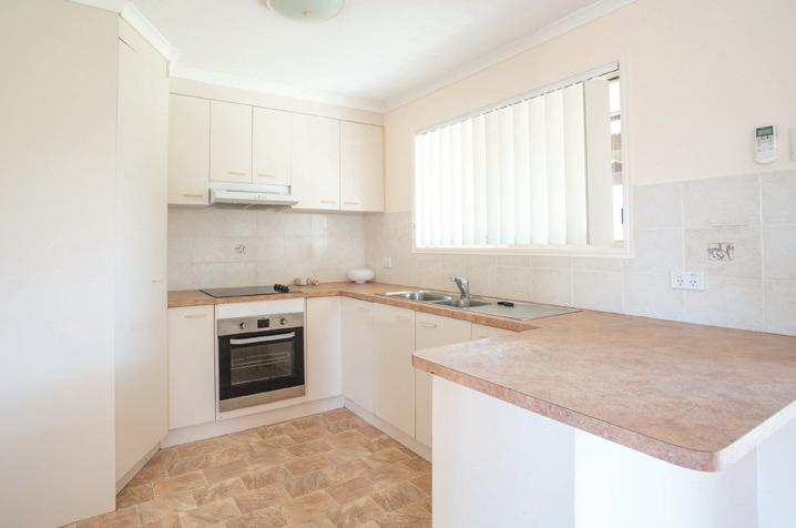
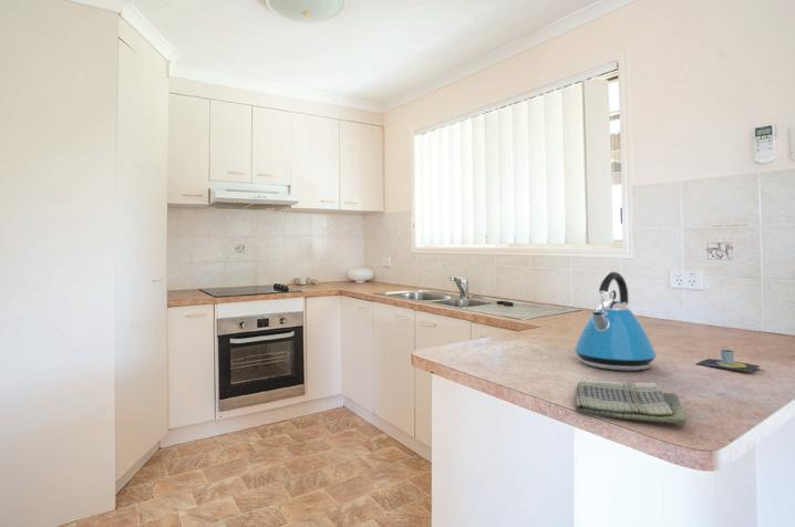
+ kettle (613, 317)
+ mug (727, 358)
+ dish towel (626, 397)
